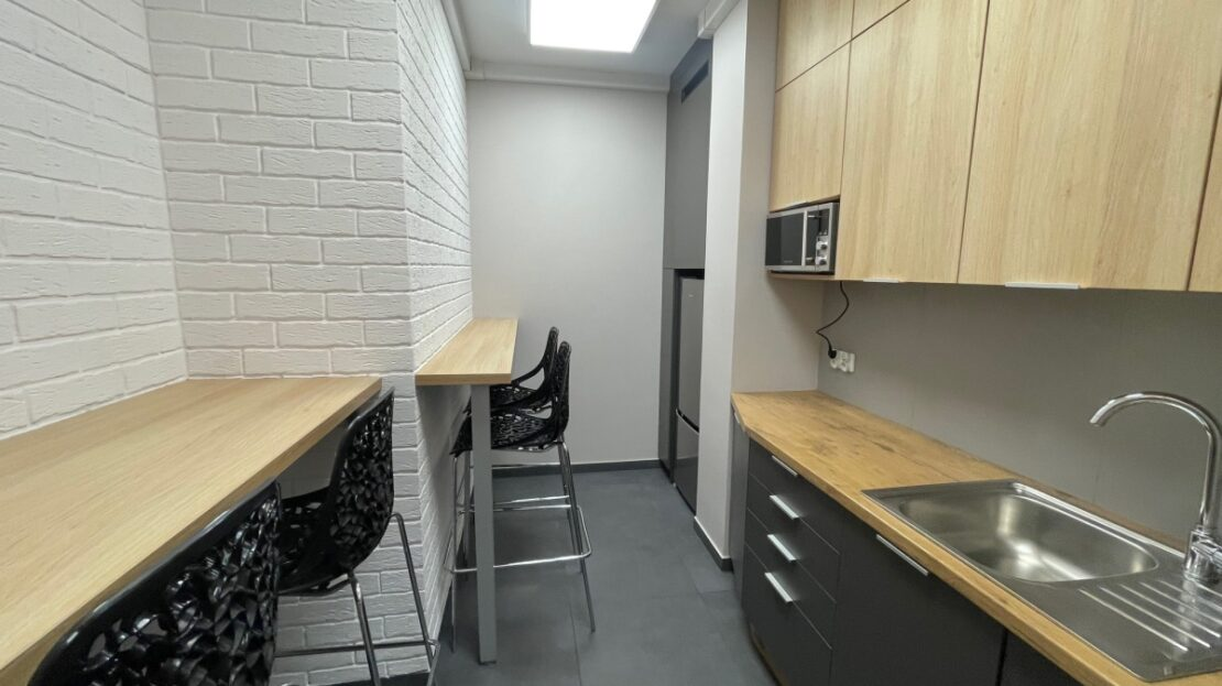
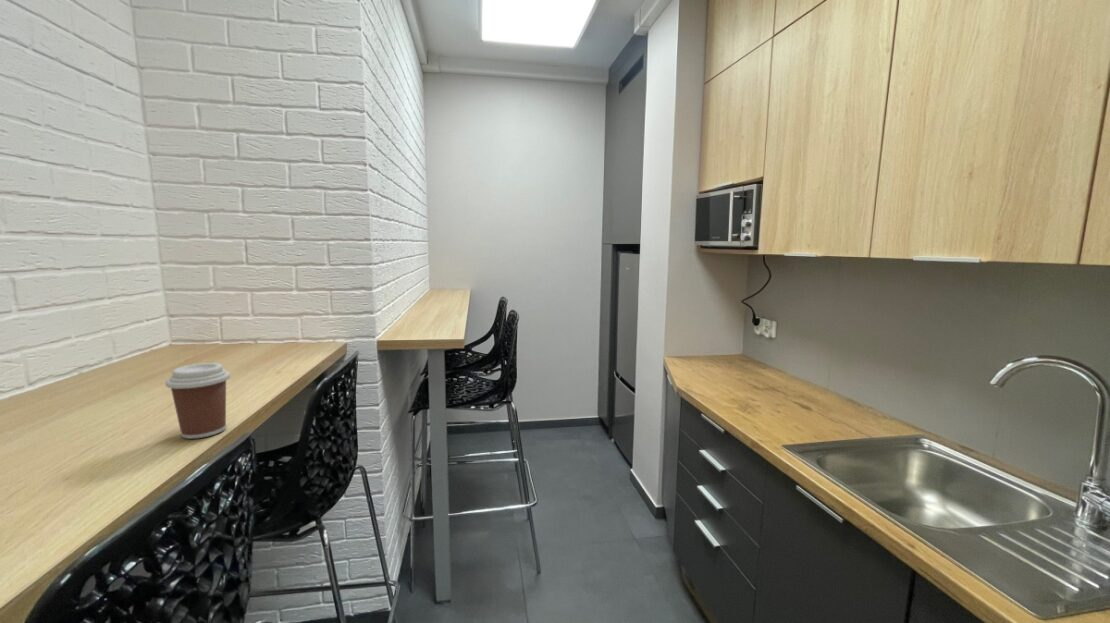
+ coffee cup (201, 399)
